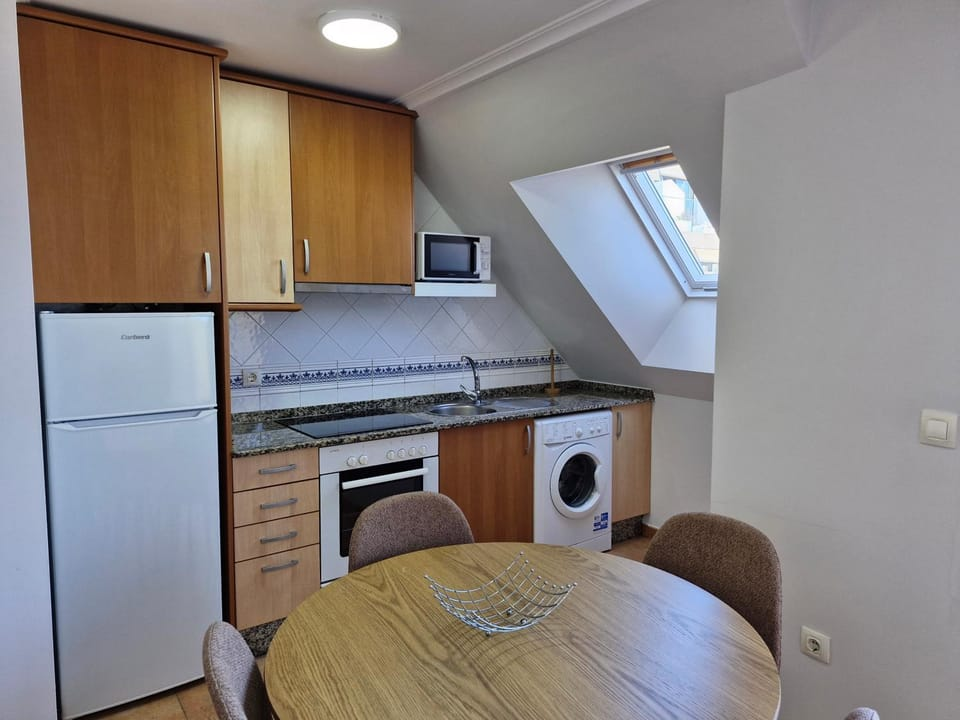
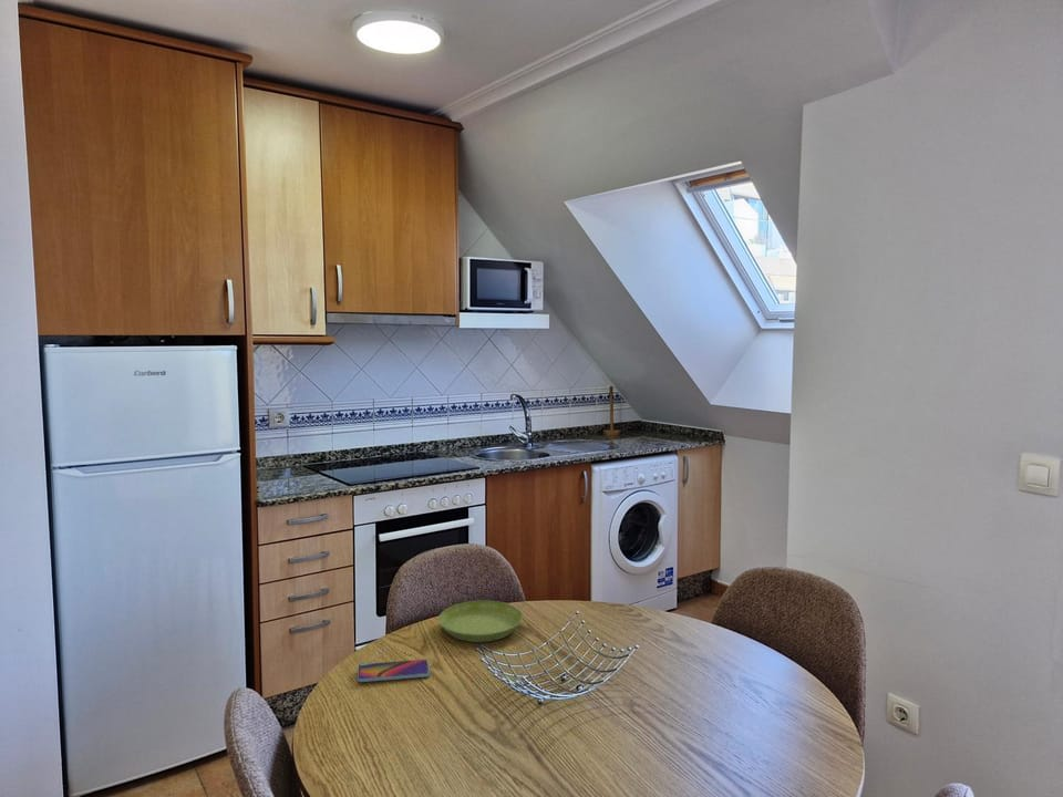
+ smartphone (393, 670)
+ saucer (481, 622)
